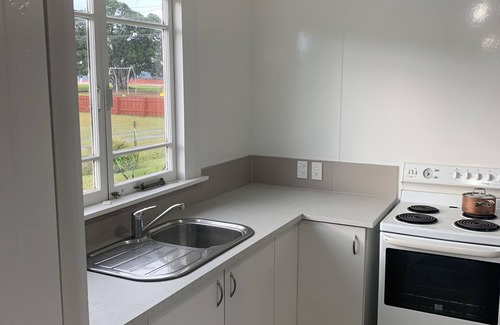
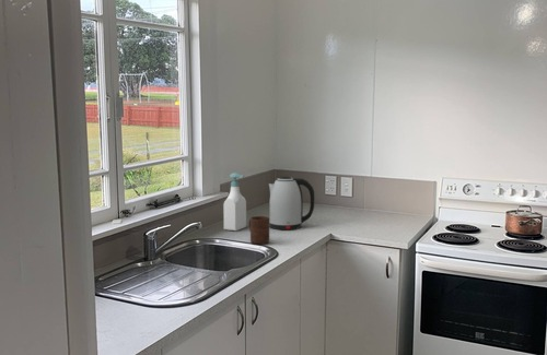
+ cup (257, 229)
+ kettle (291, 201)
+ soap bottle (236, 200)
